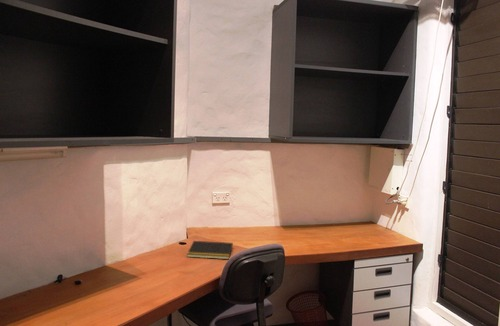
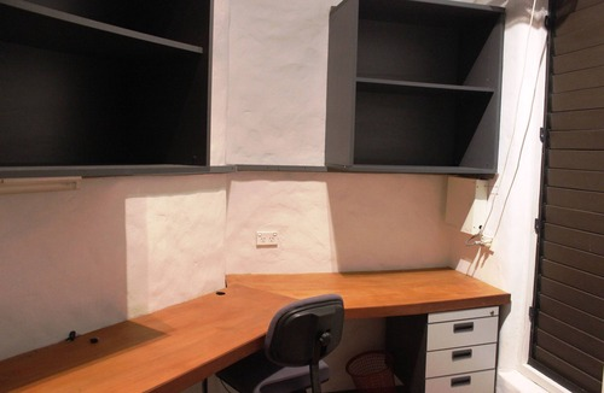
- notepad (210, 249)
